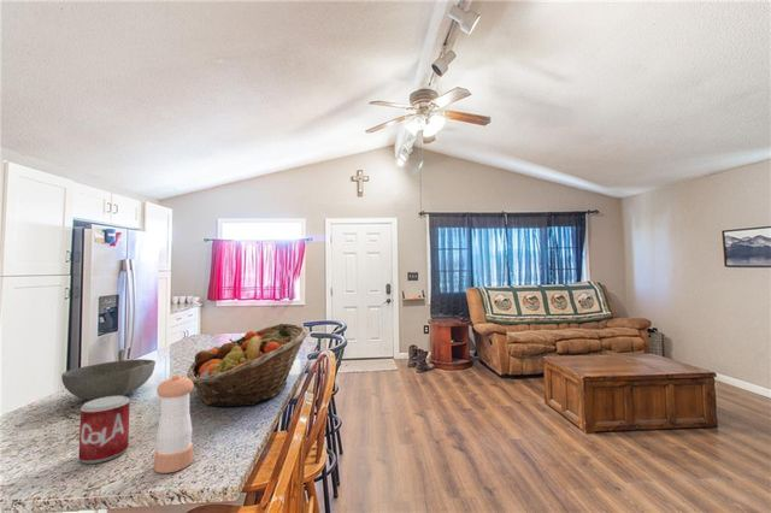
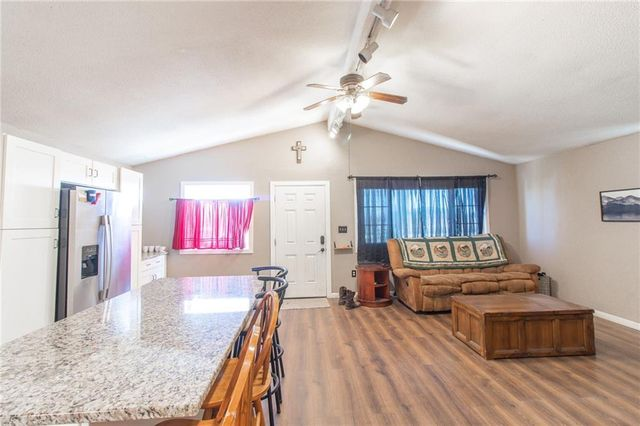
- pepper shaker (175, 419)
- bowl (110, 379)
- fruit basket (249, 359)
- beverage can (105, 428)
